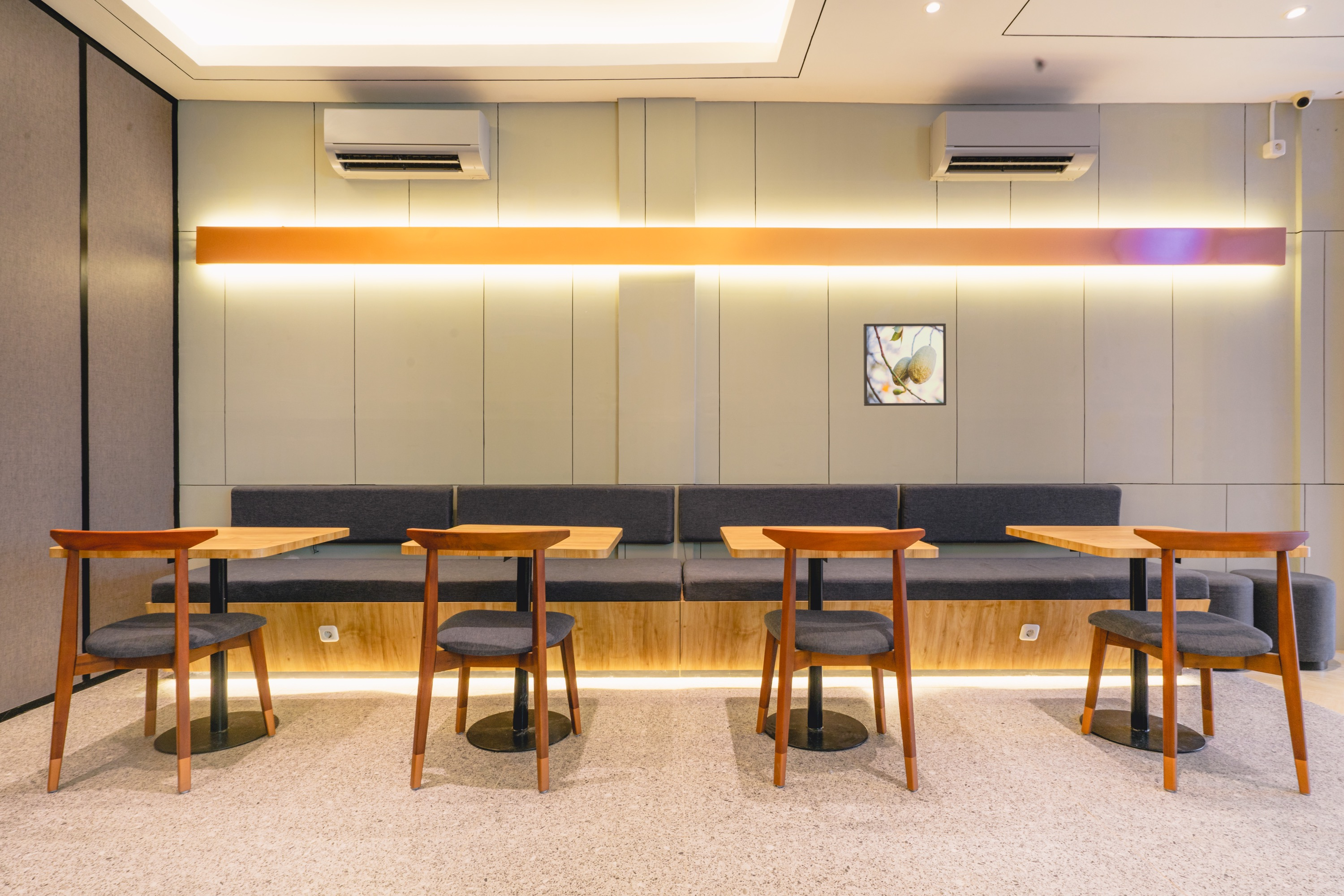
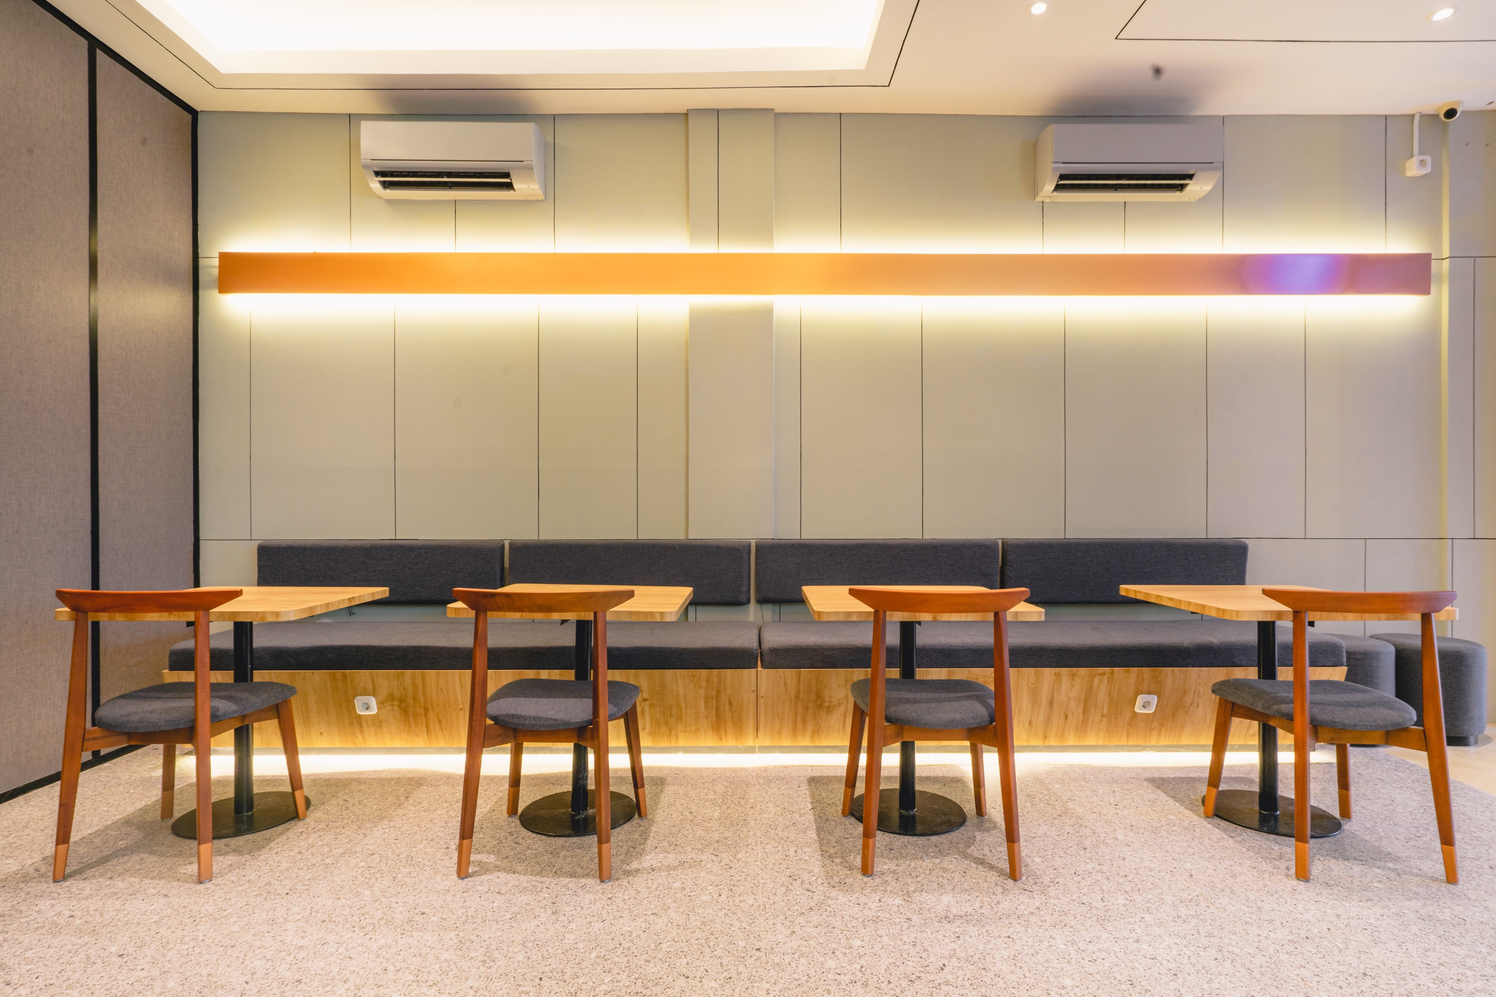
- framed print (905, 365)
